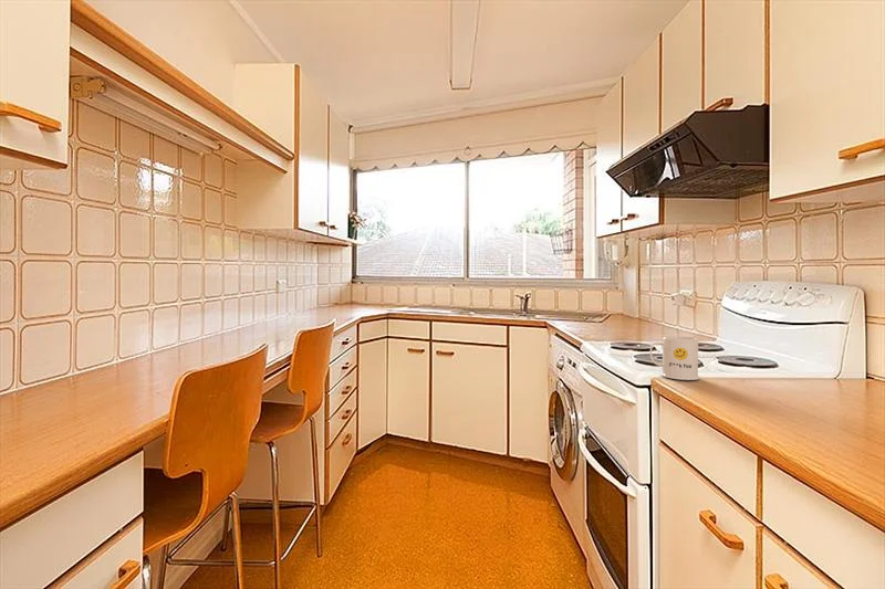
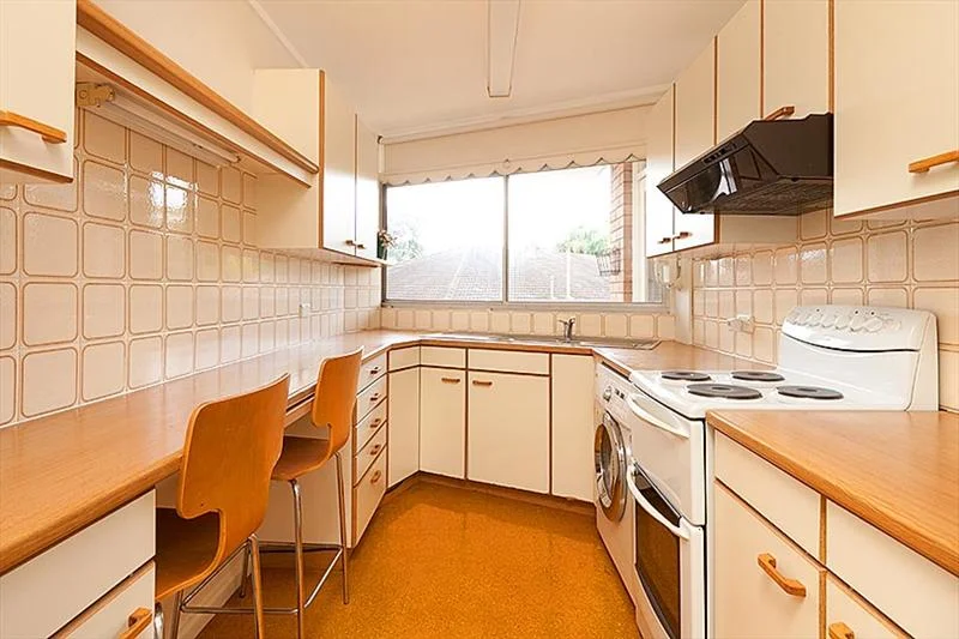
- mug (674, 356)
